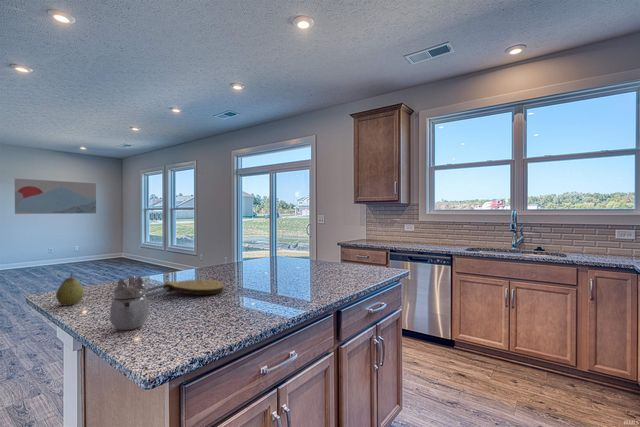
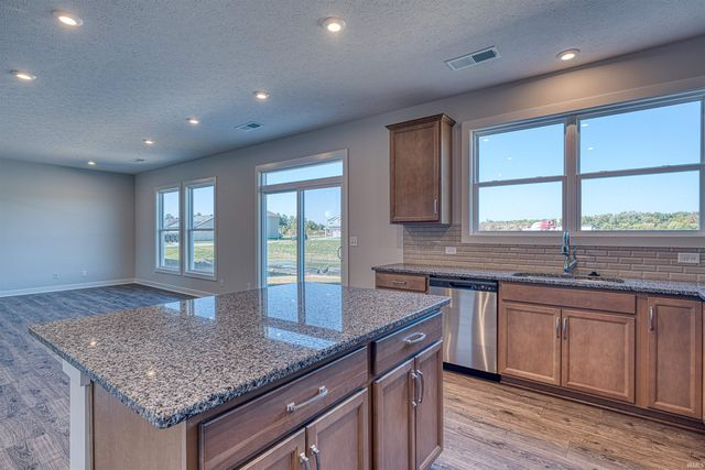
- key chain (182, 286)
- fruit (70, 288)
- teapot (130, 301)
- wall art (58, 197)
